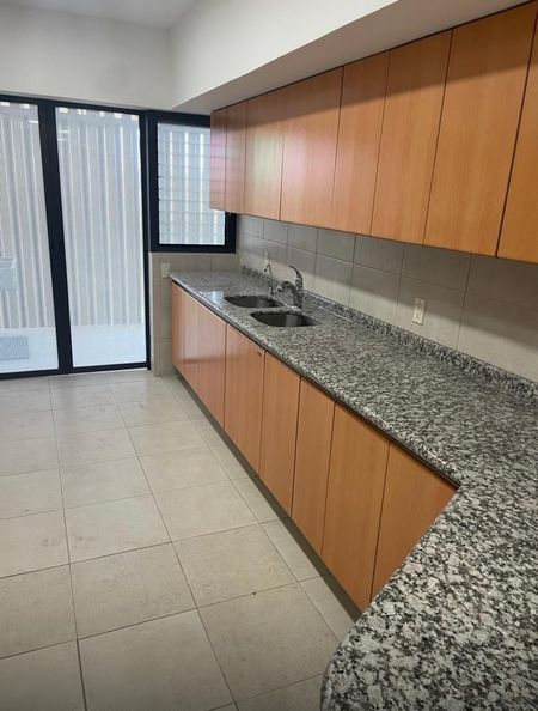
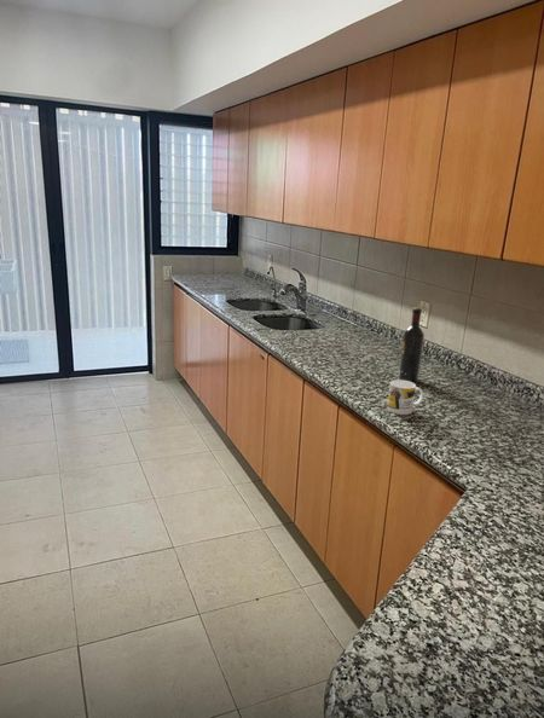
+ wine bottle (412, 343)
+ mug (406, 396)
